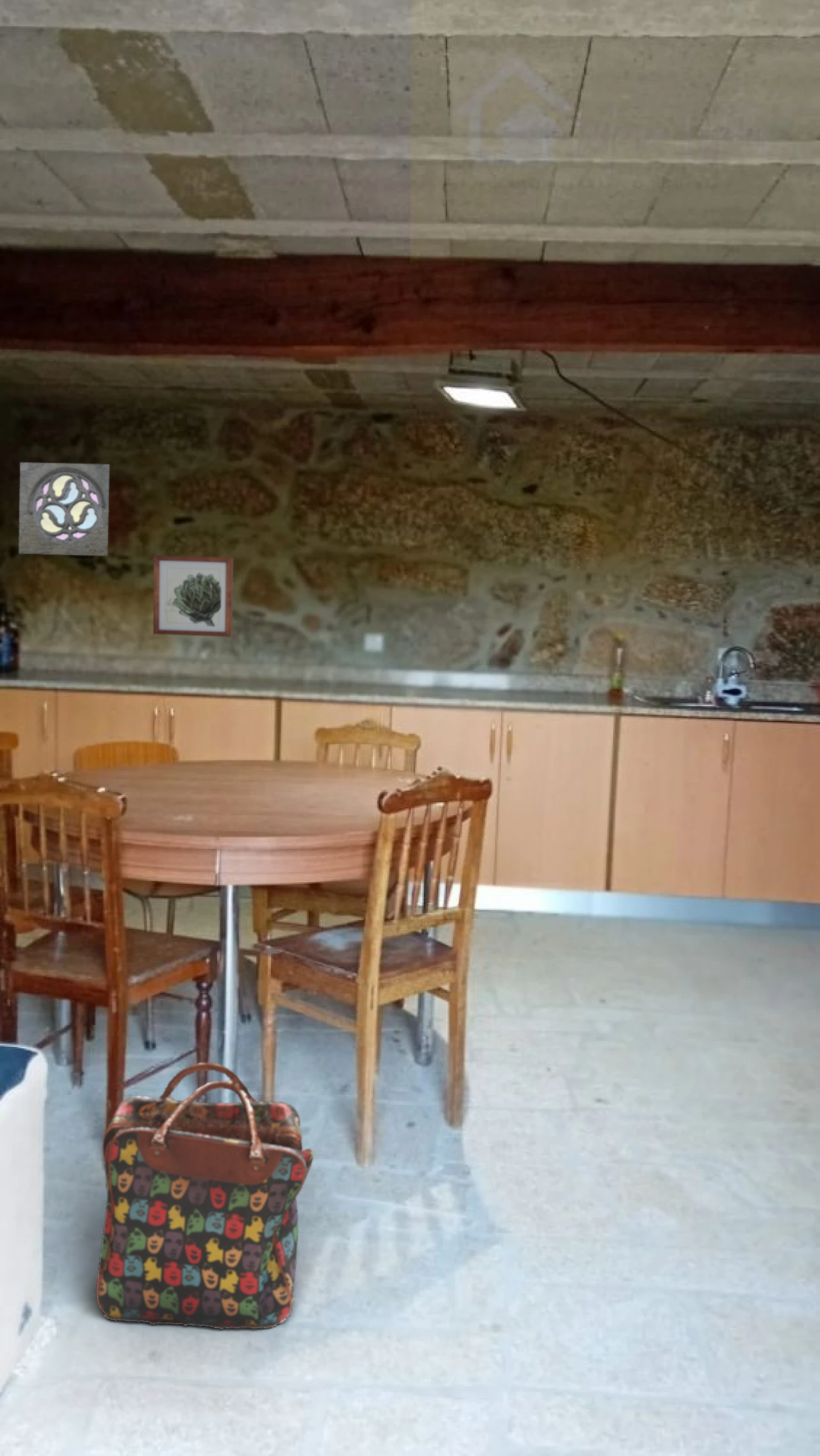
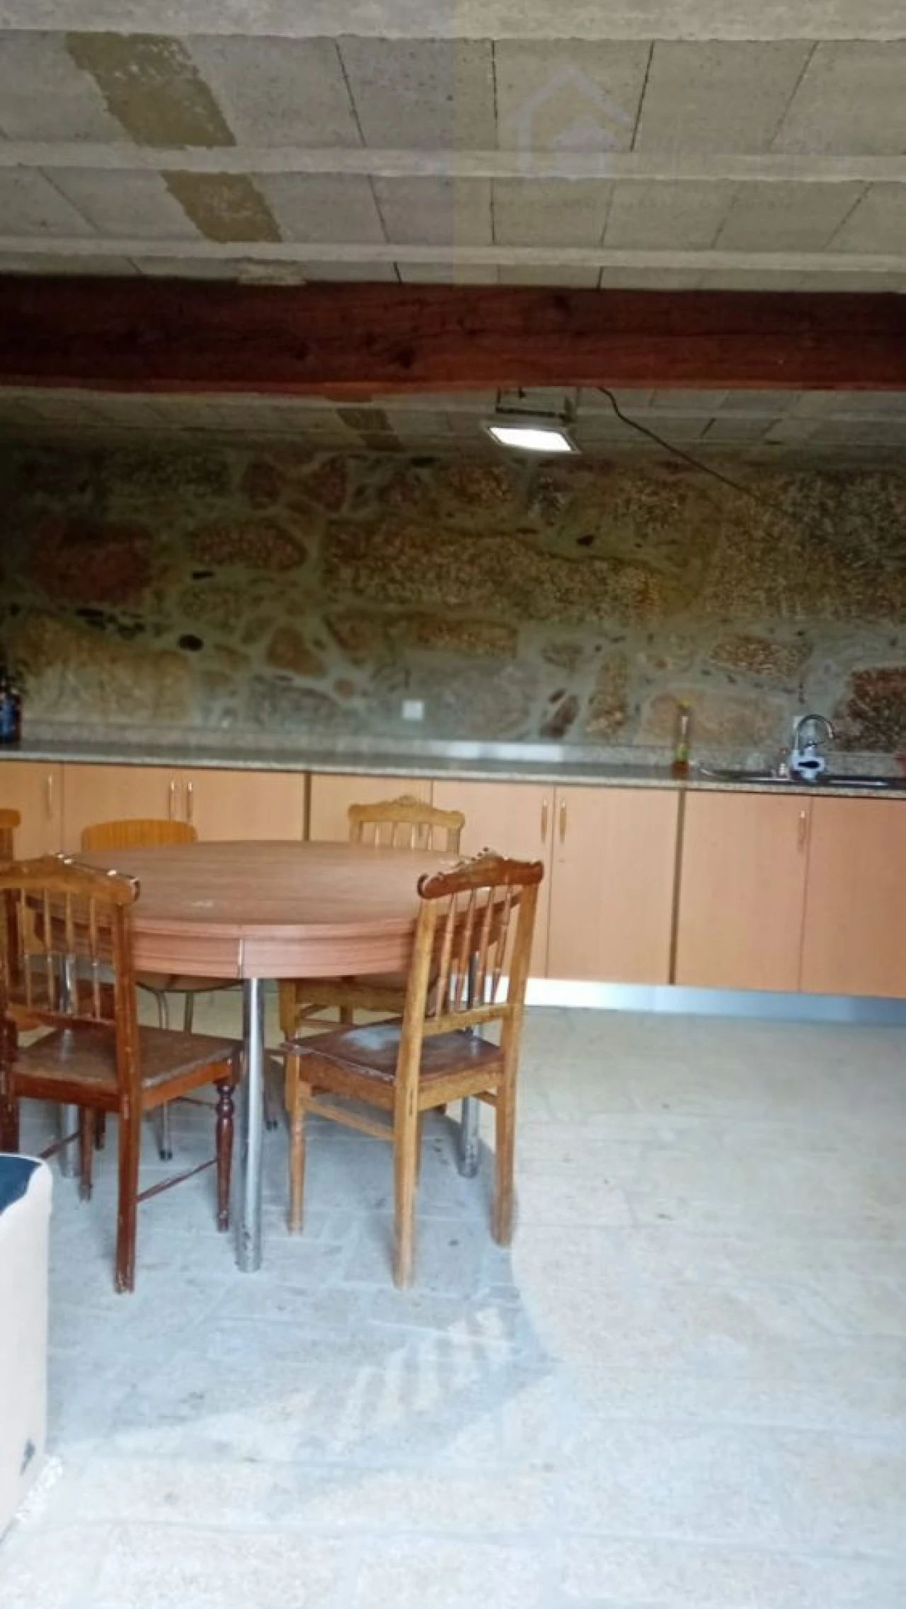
- backpack (207, 1181)
- wall art (193, 595)
- wall ornament (64, 509)
